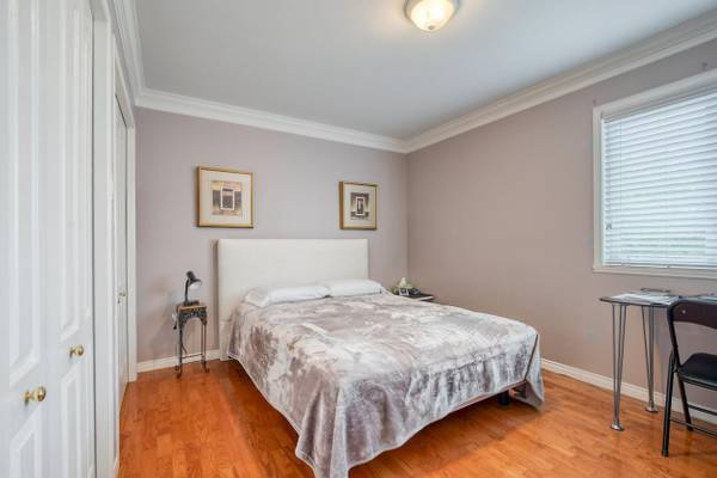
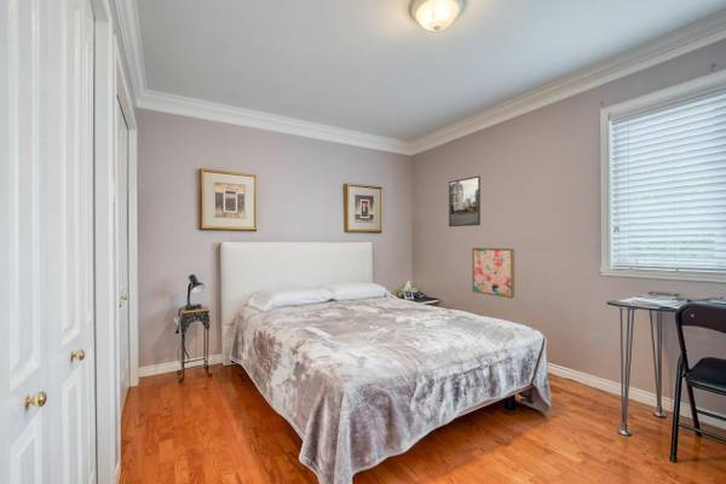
+ wall art (491, 271)
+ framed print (463, 202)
